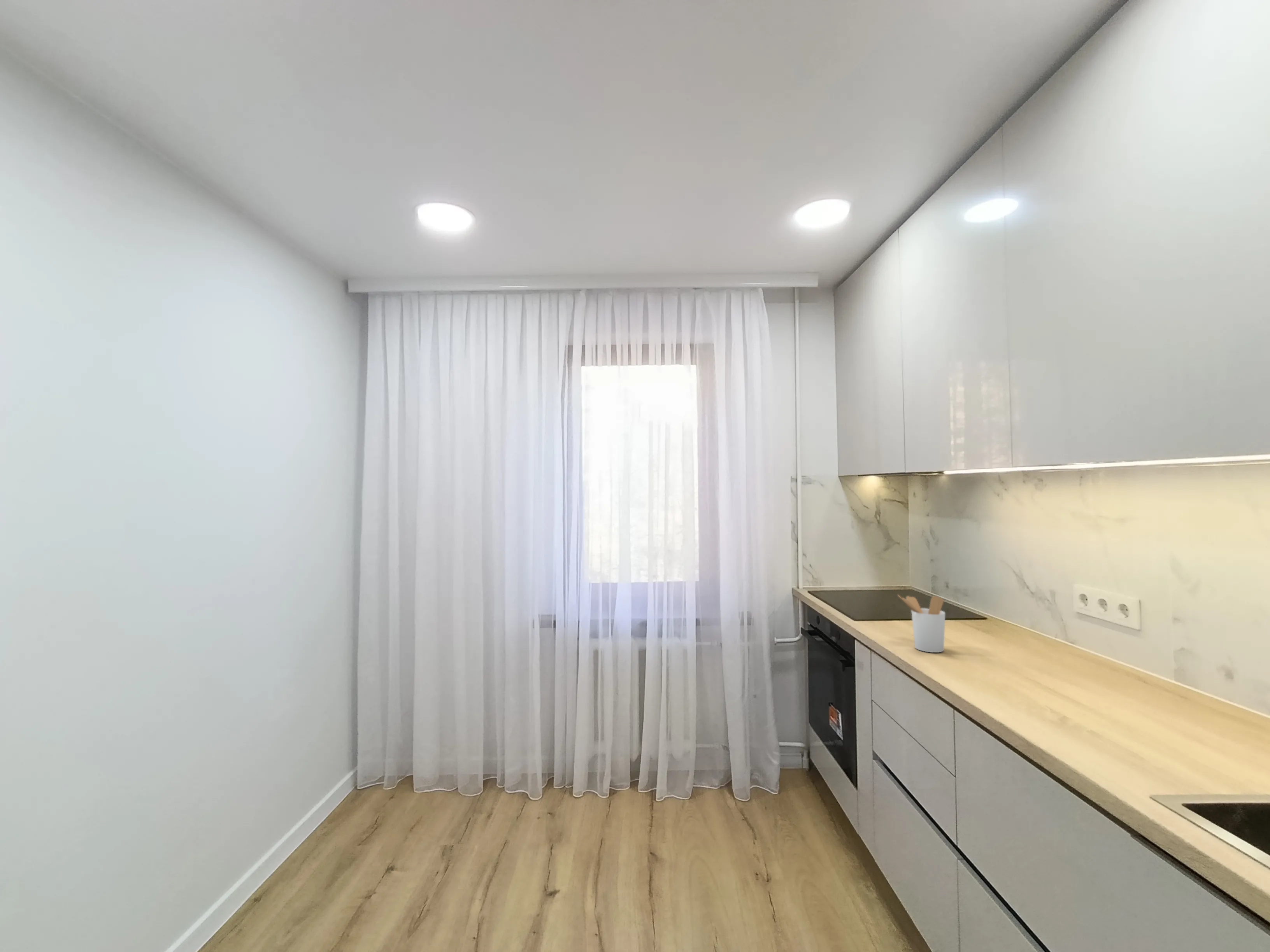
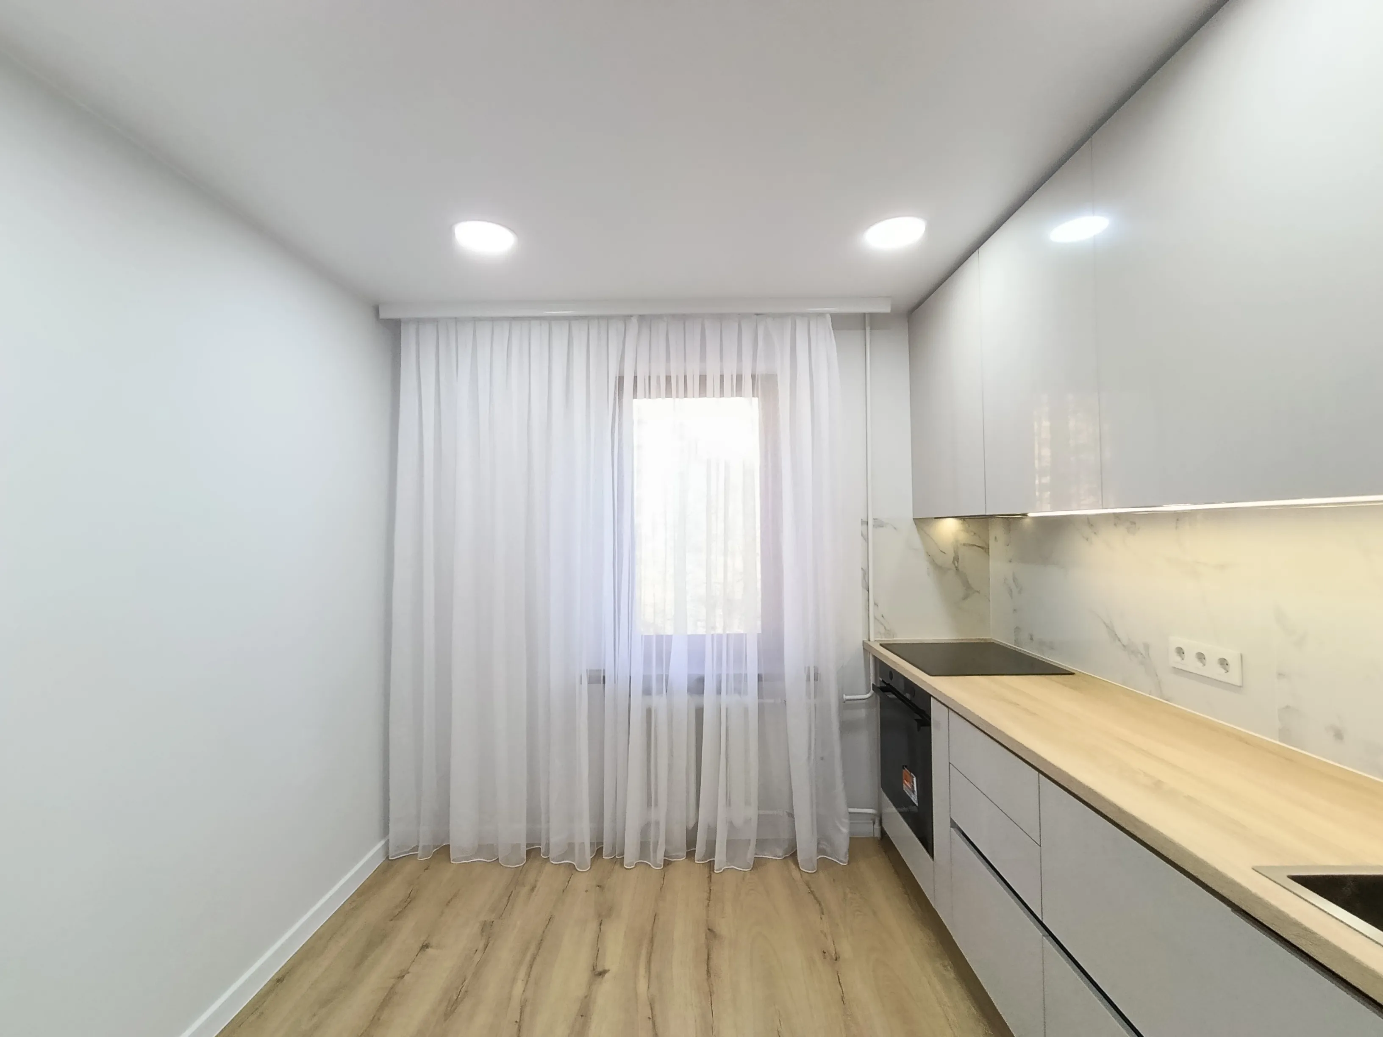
- utensil holder (921, 621)
